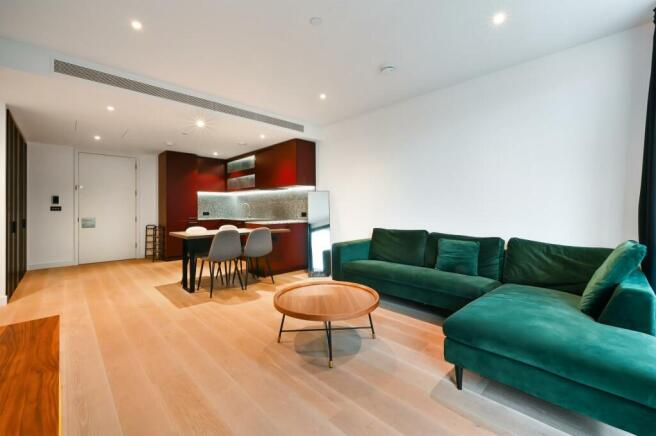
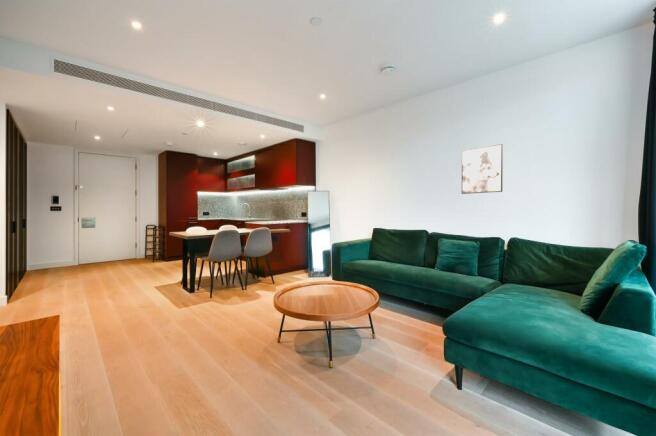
+ wall art (481, 170)
